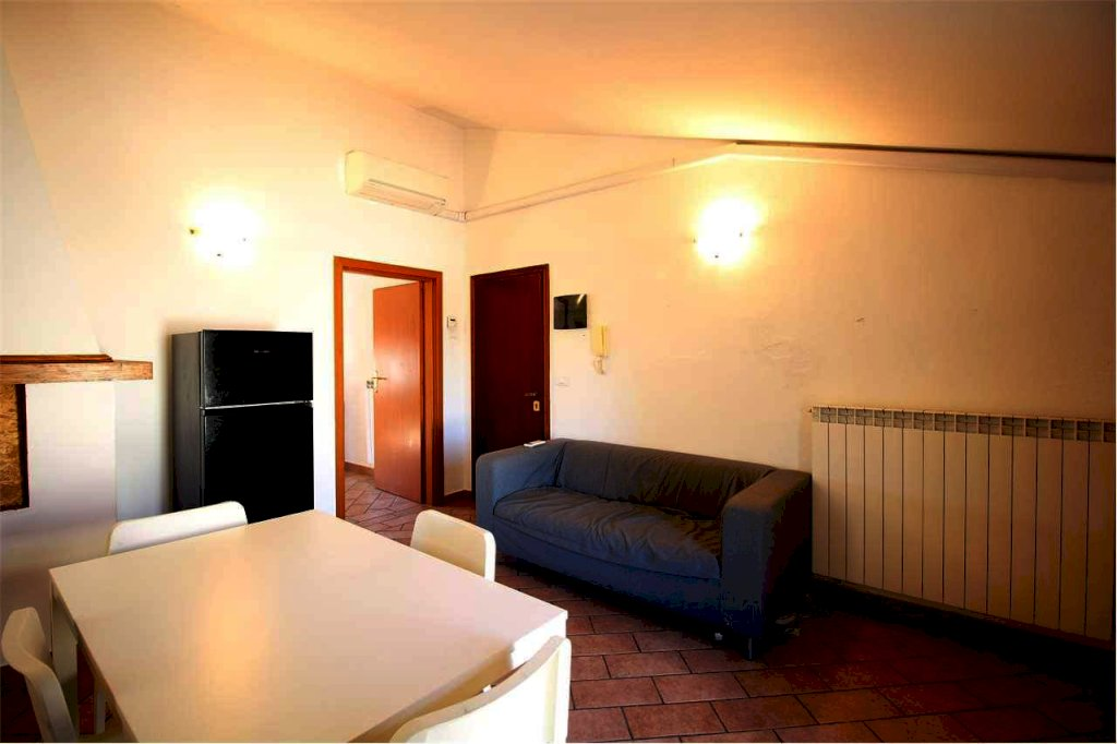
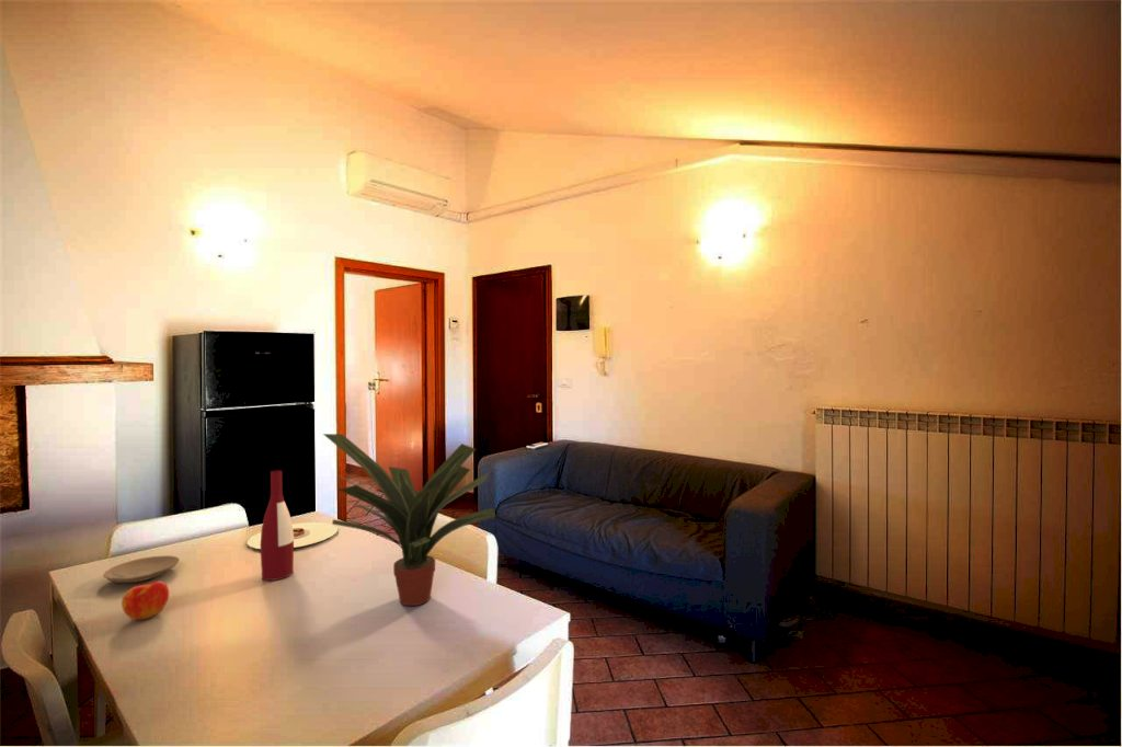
+ plate (294, 532)
+ alcohol (276, 522)
+ potted plant (407, 515)
+ plate (142, 571)
+ apple (146, 599)
